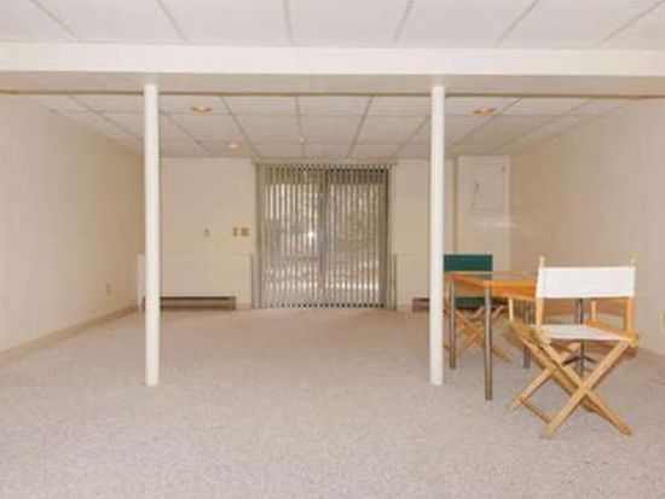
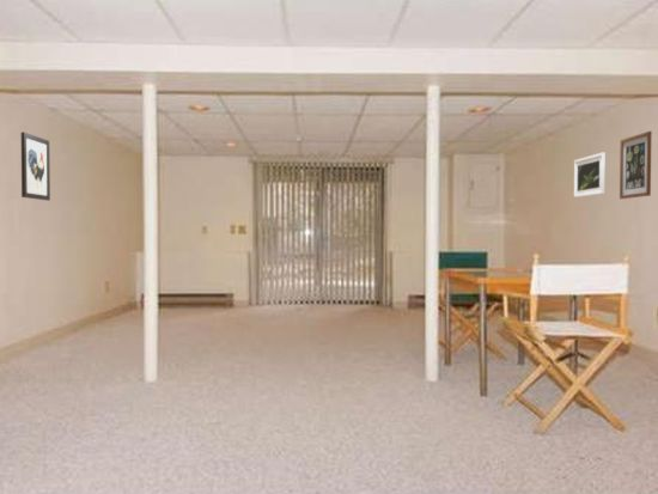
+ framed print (589, 176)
+ wall art (36, 167)
+ wall art (634, 166)
